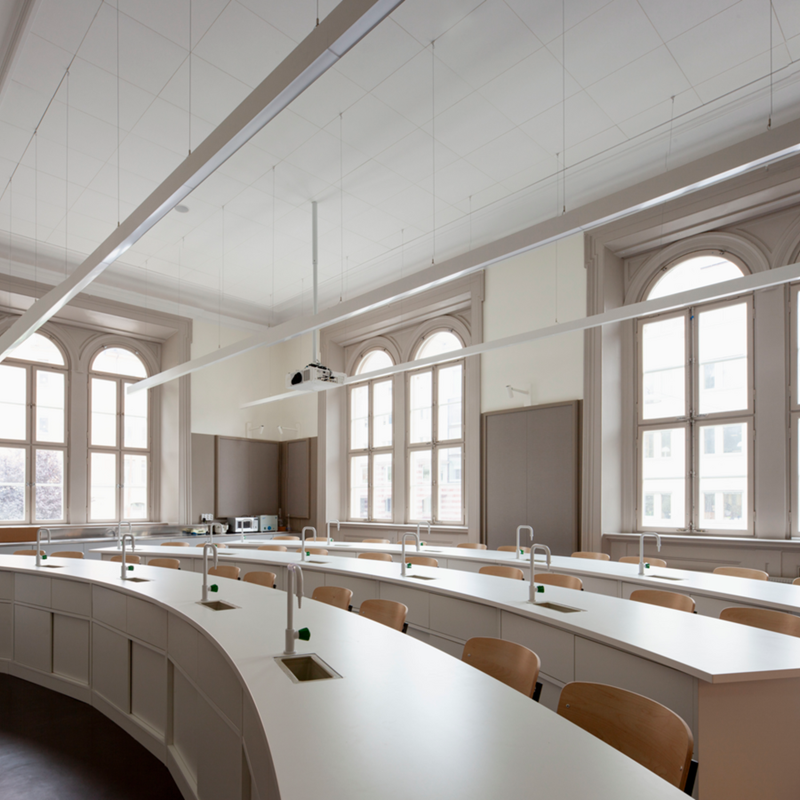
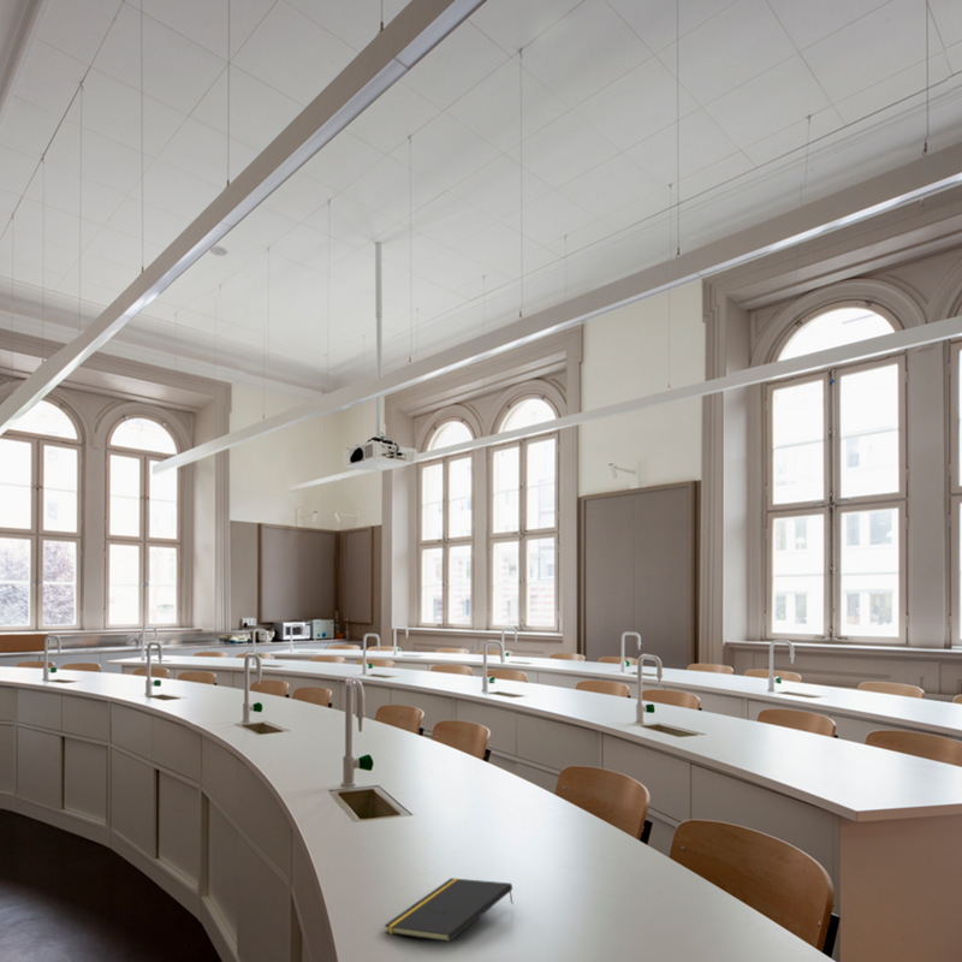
+ notepad (450, 907)
